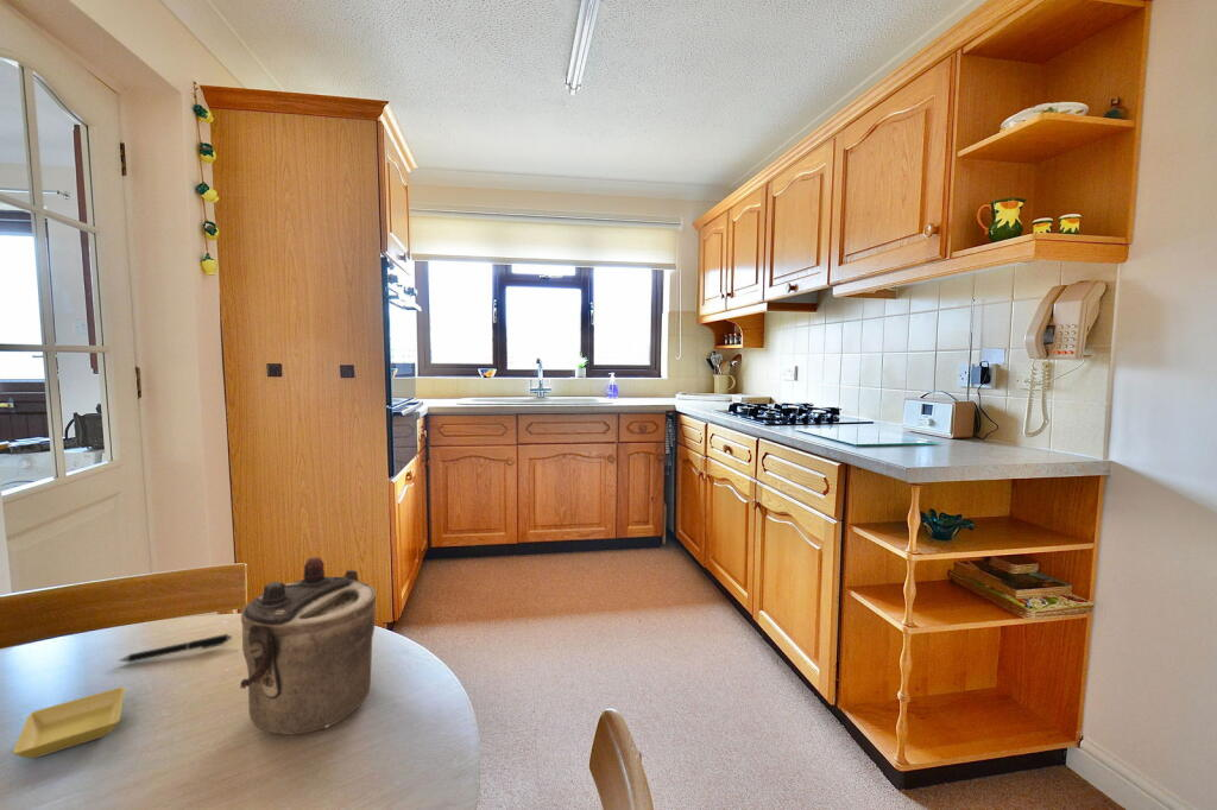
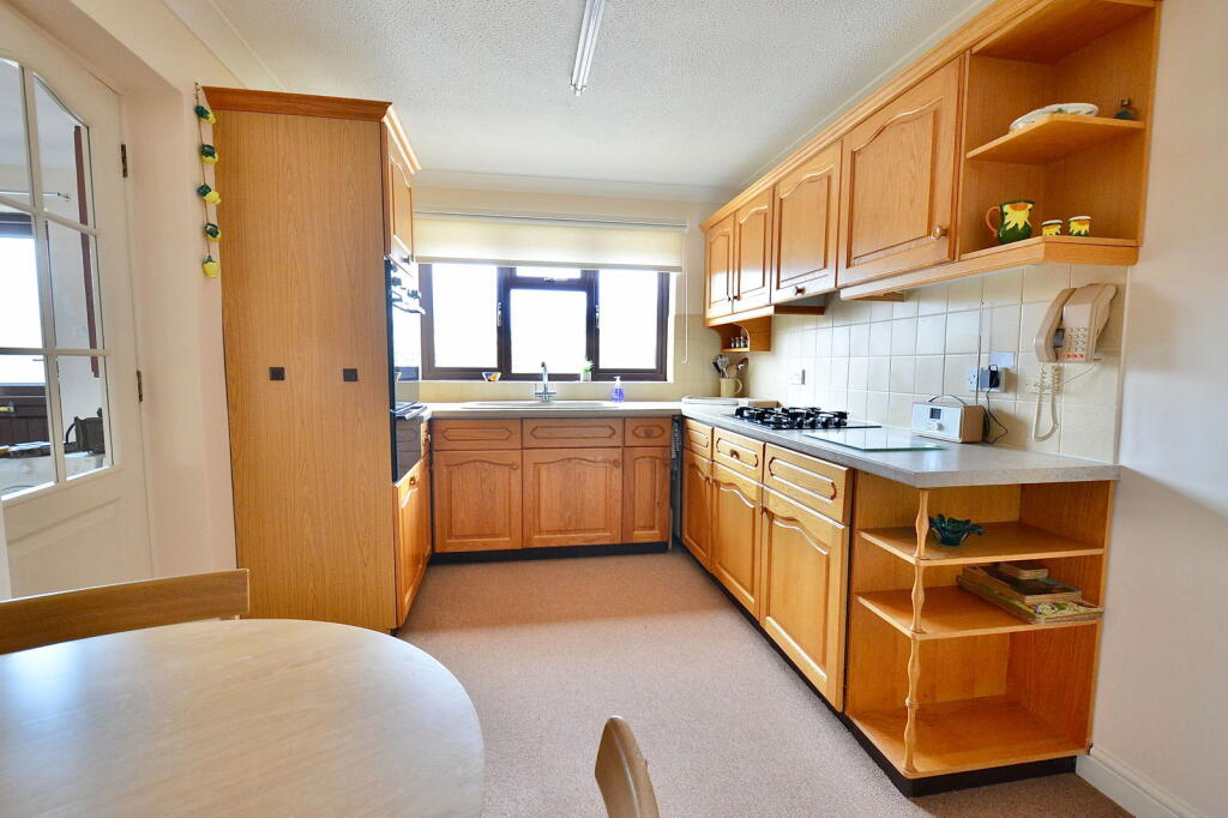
- saucer (74, 724)
- pen (176, 647)
- teapot (311, 635)
